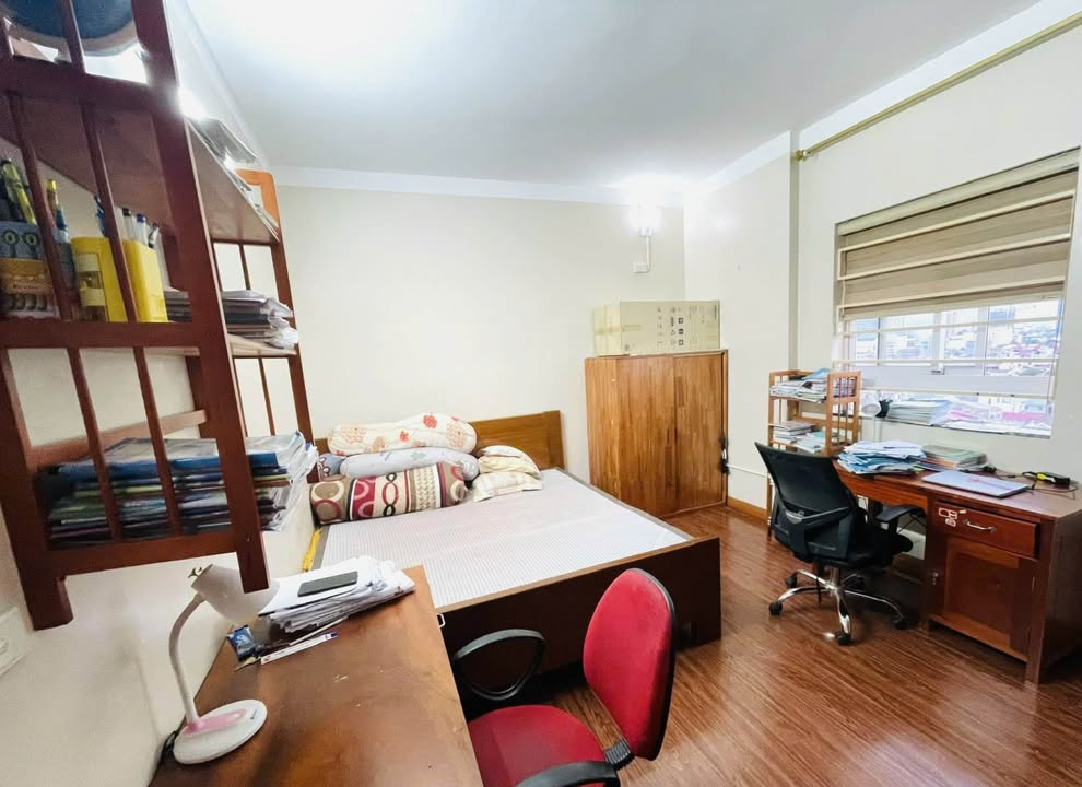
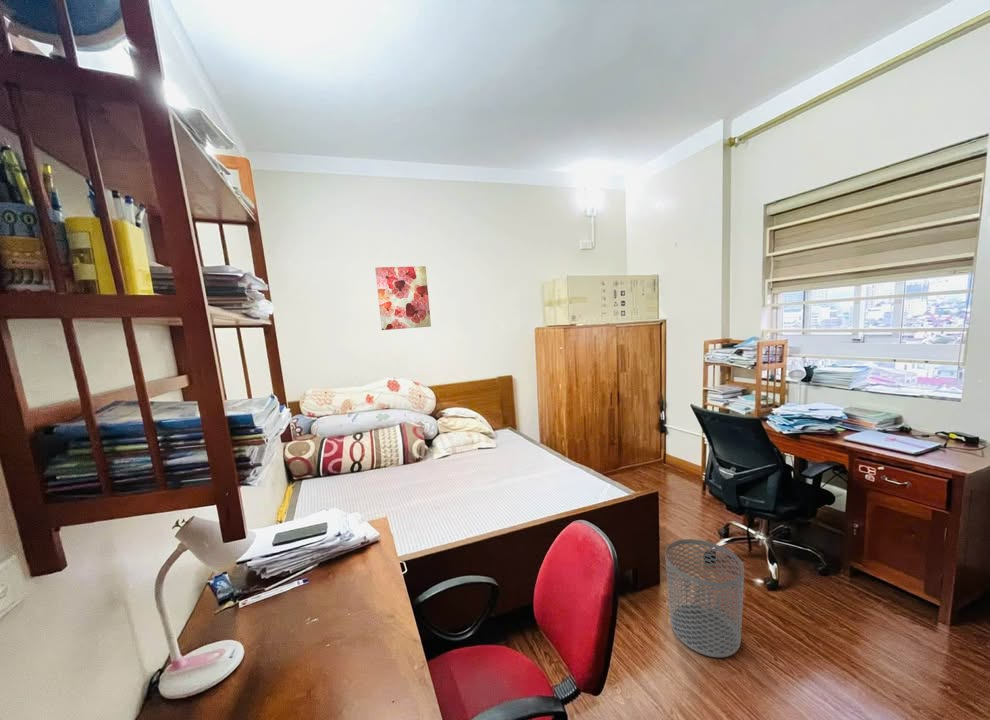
+ wall art (403, 297)
+ waste bin (703, 595)
